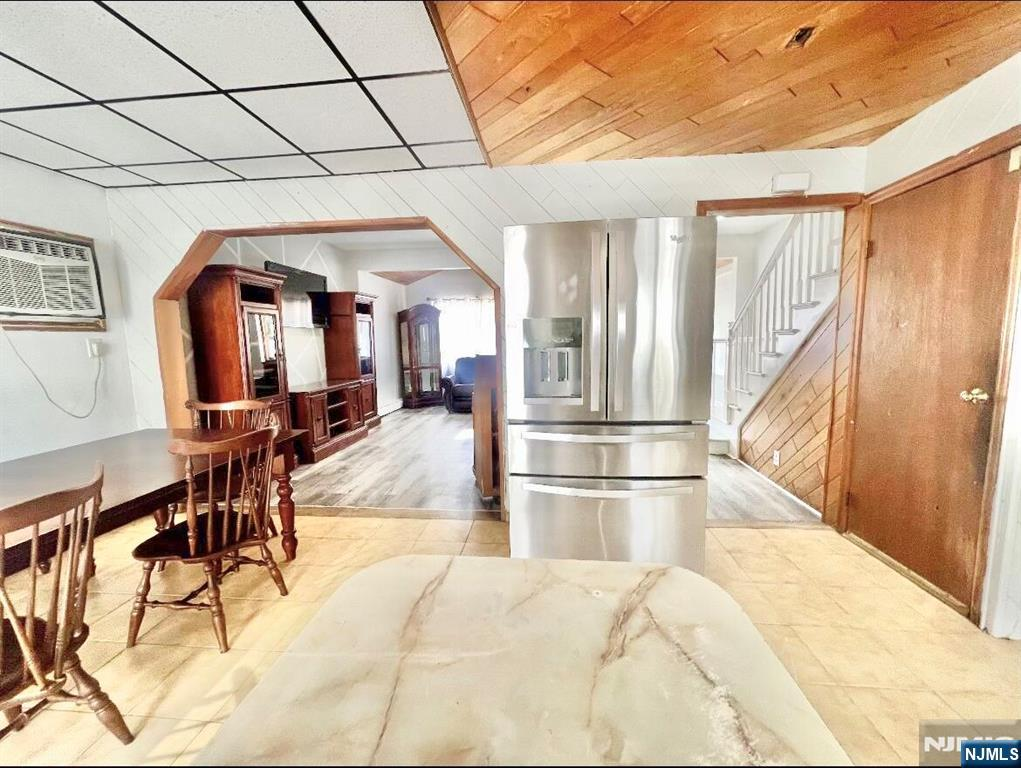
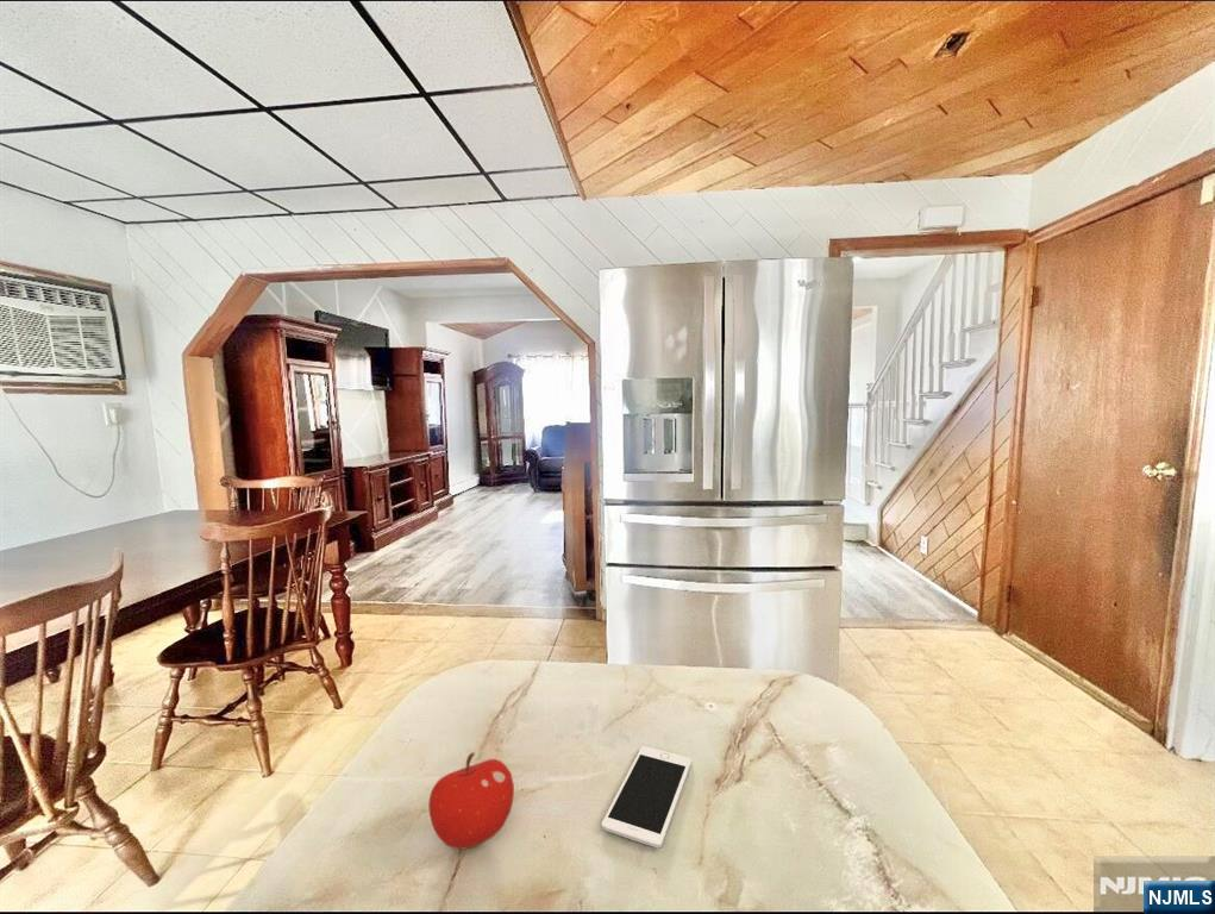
+ cell phone (650, 790)
+ fruit (472, 797)
